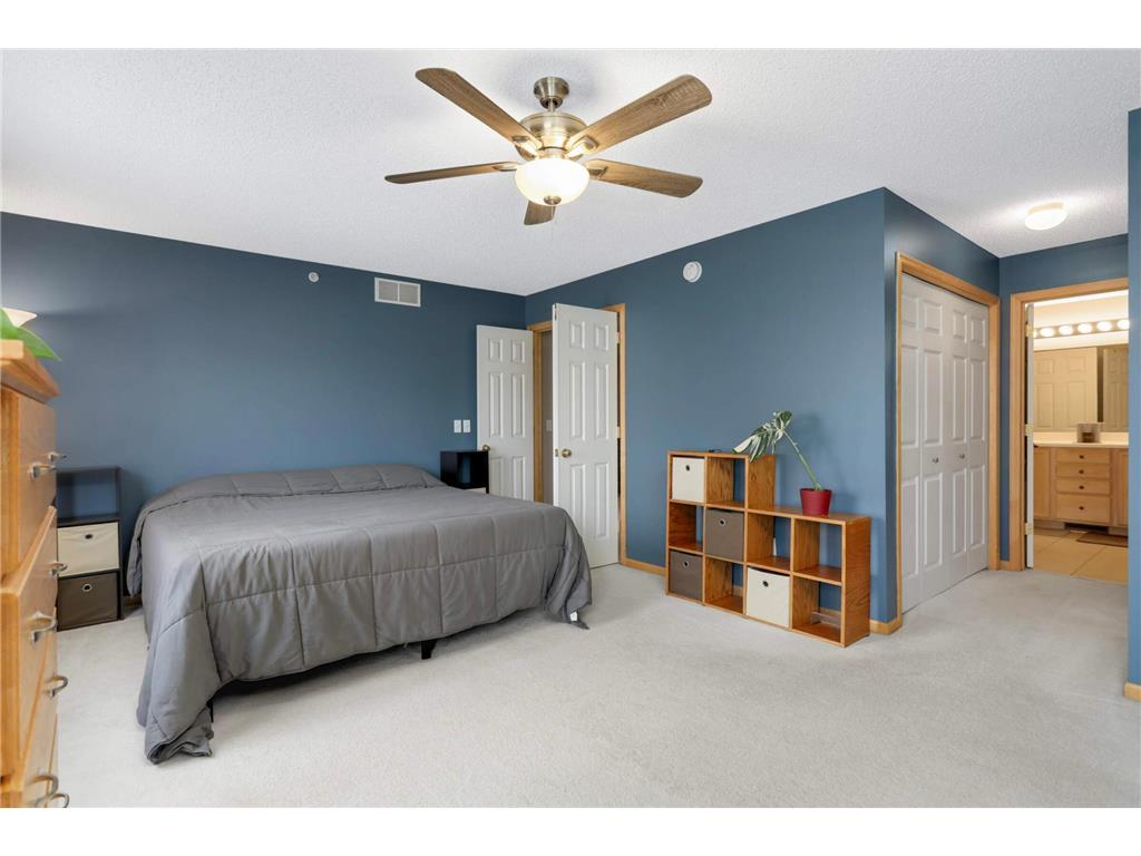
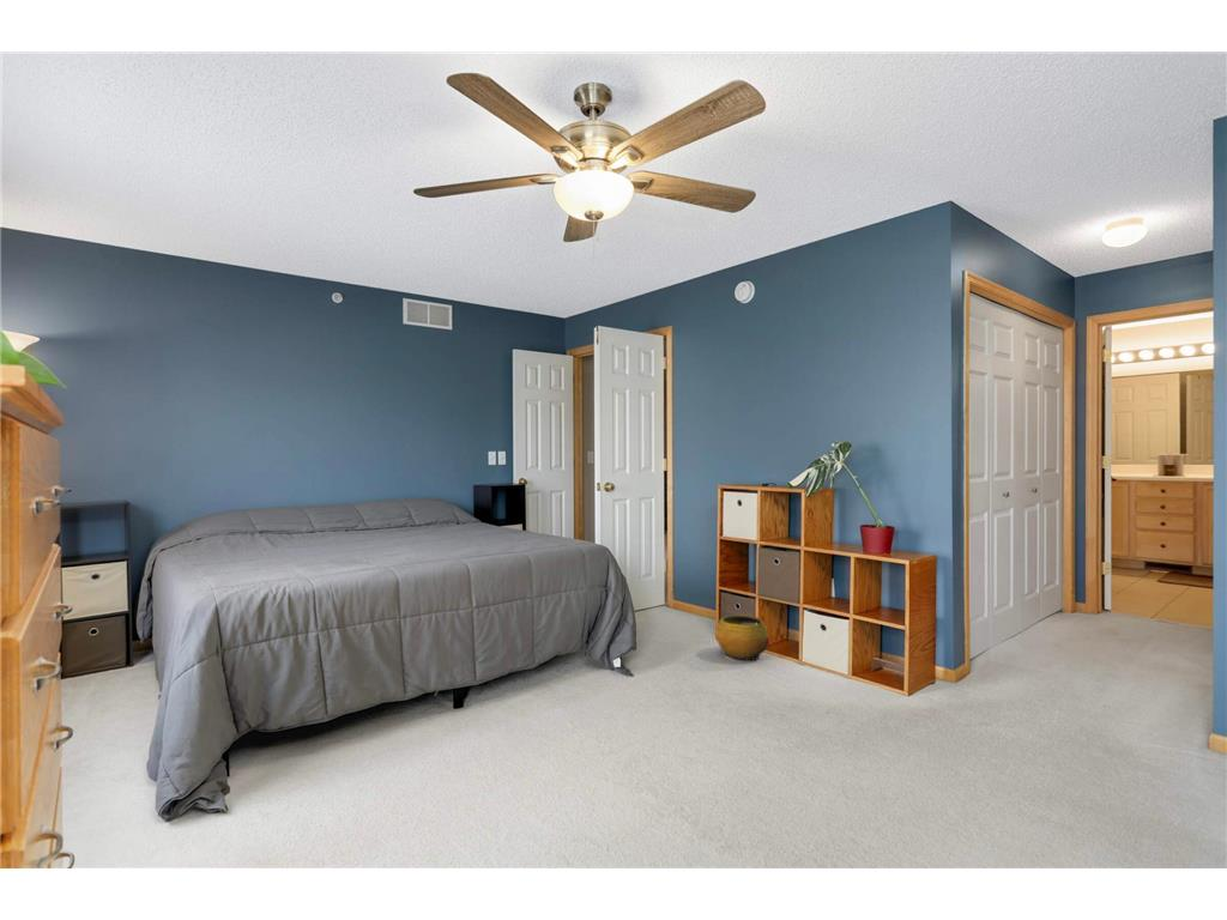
+ clay pot (736, 634)
